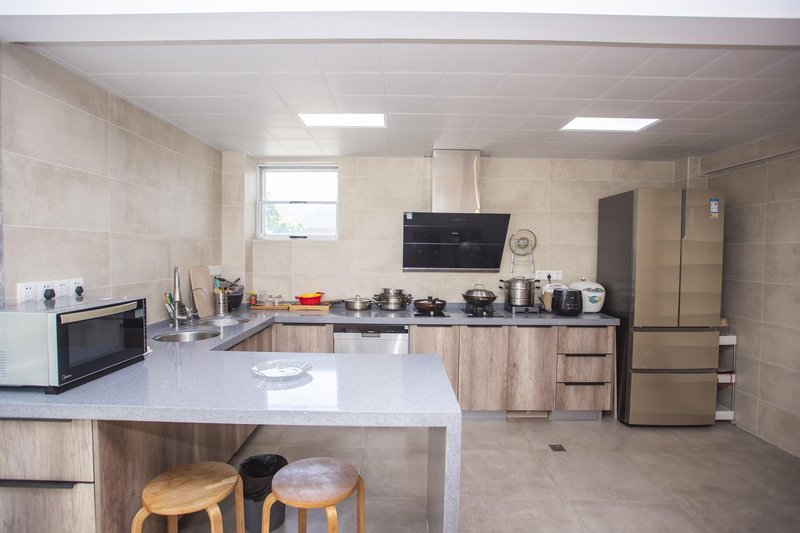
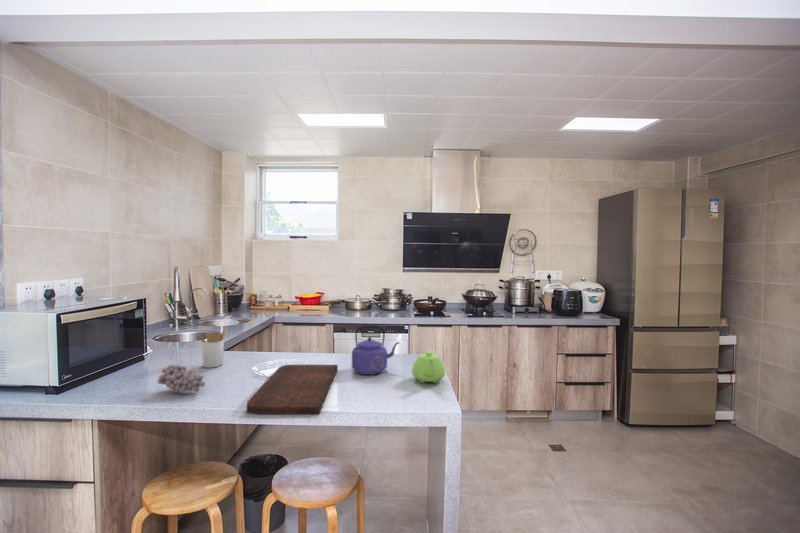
+ teapot (428, 366)
+ cutting board (297, 385)
+ utensil holder (213, 347)
+ kettle (375, 348)
+ fruit (182, 379)
